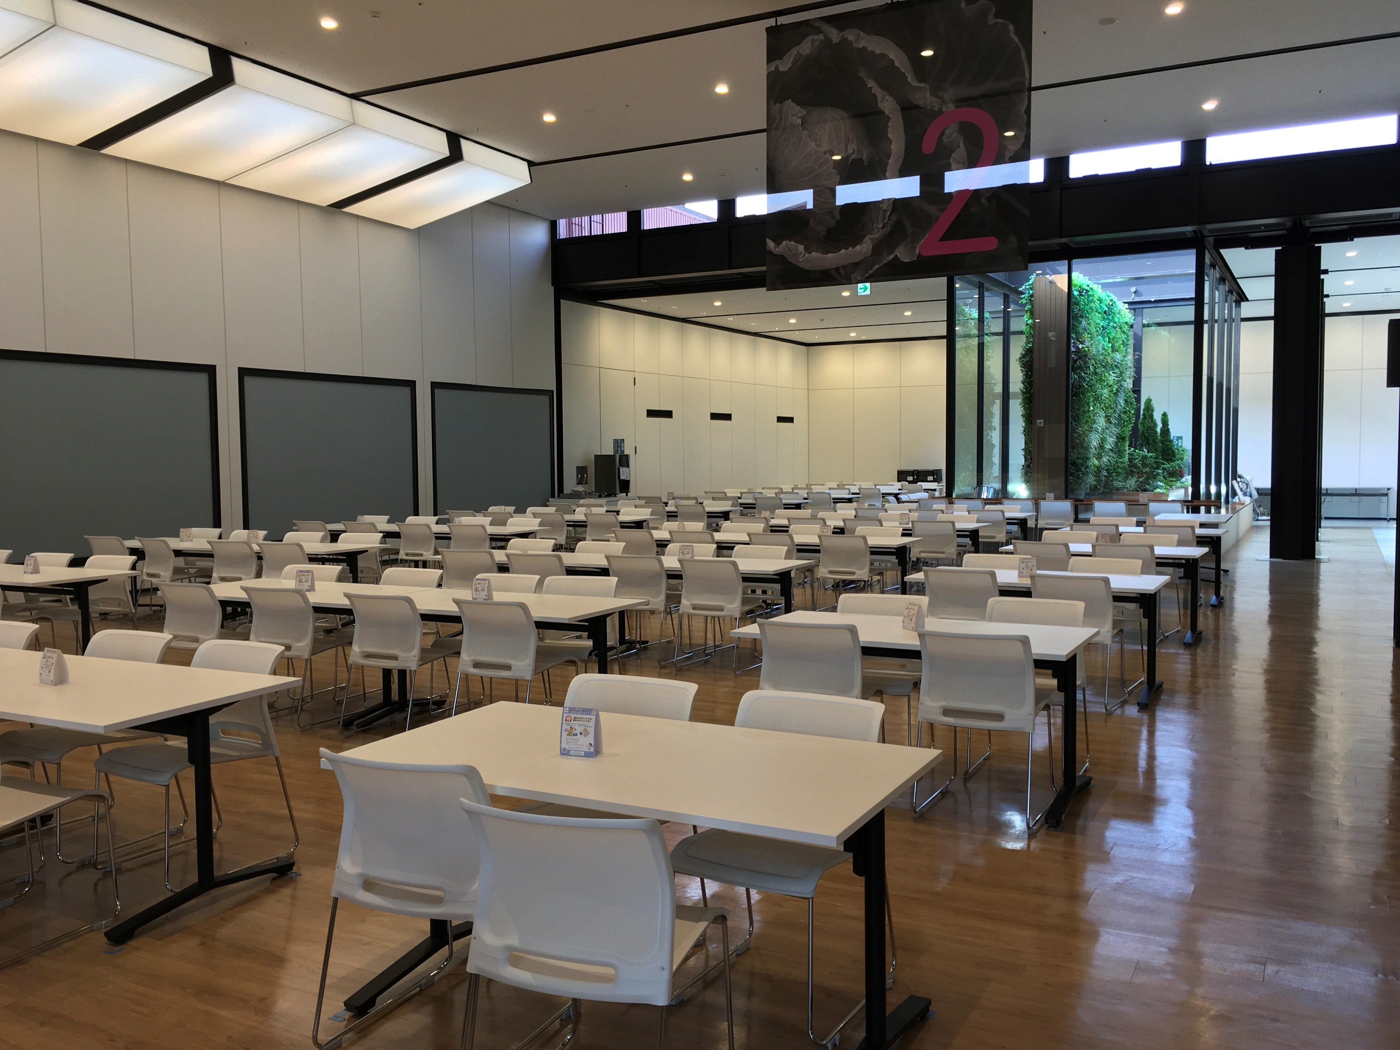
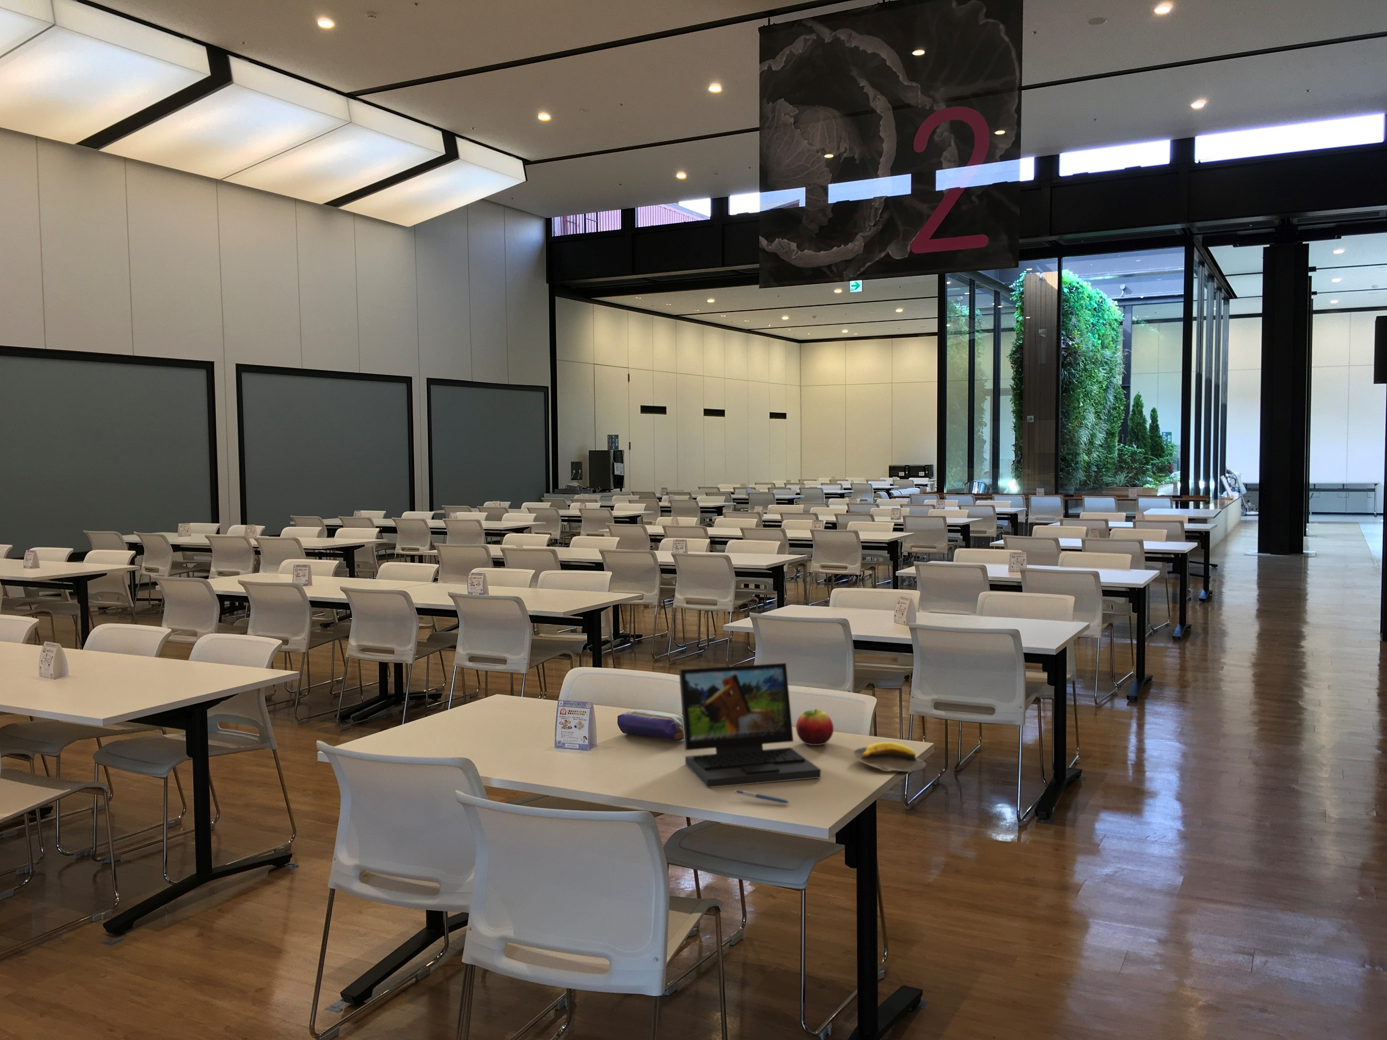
+ banana (889, 754)
+ pencil case (653, 724)
+ laptop (747, 721)
+ fruit (815, 725)
+ pen (761, 796)
